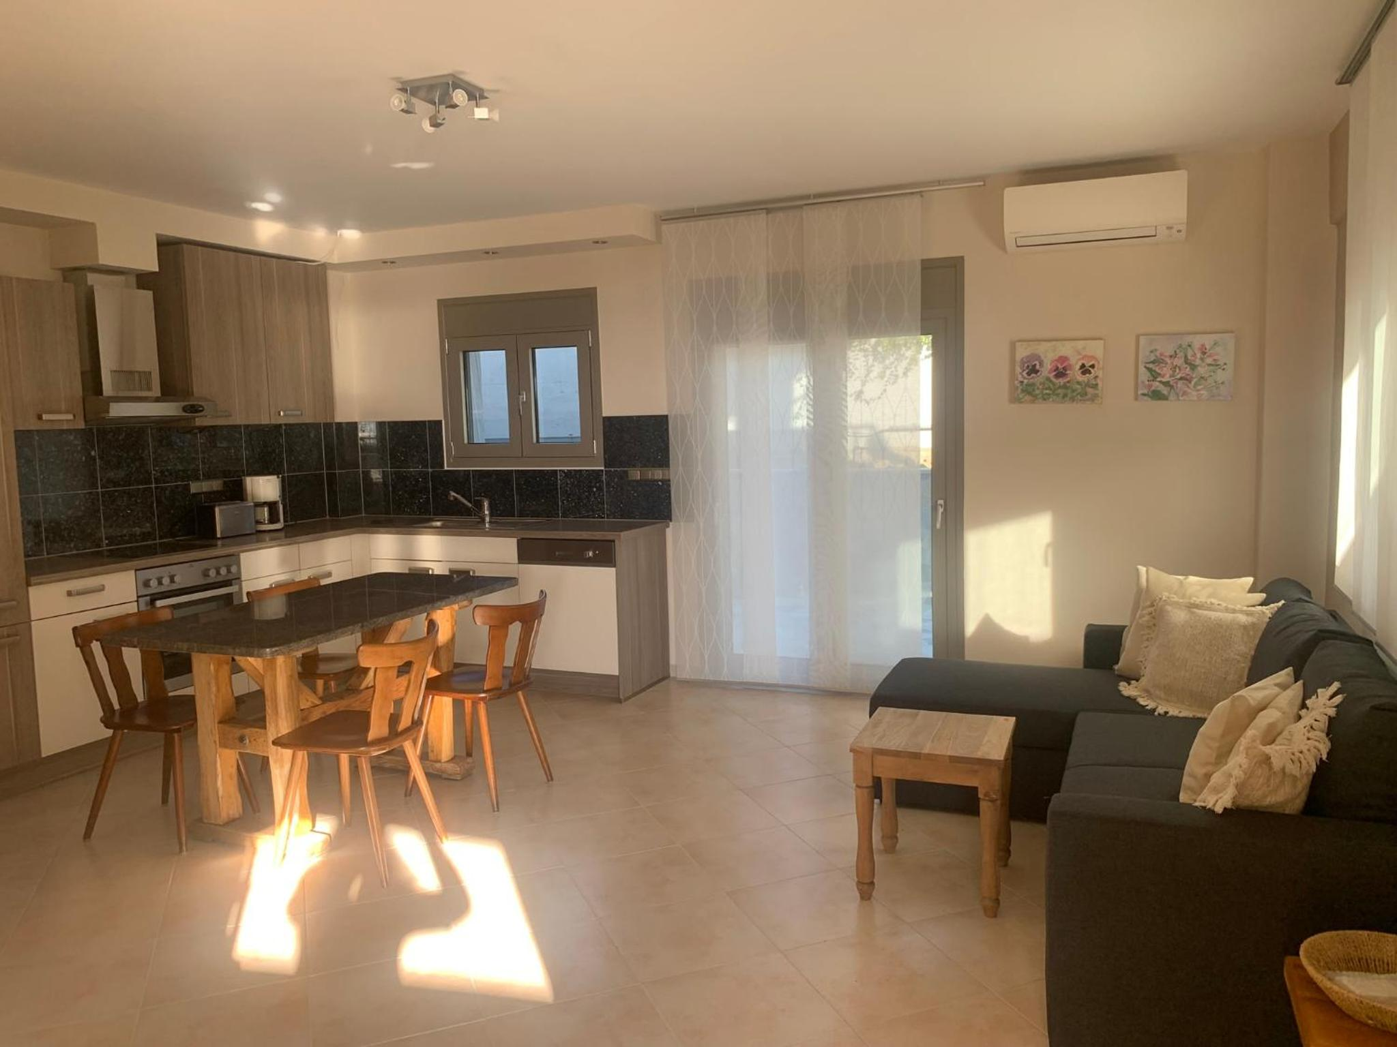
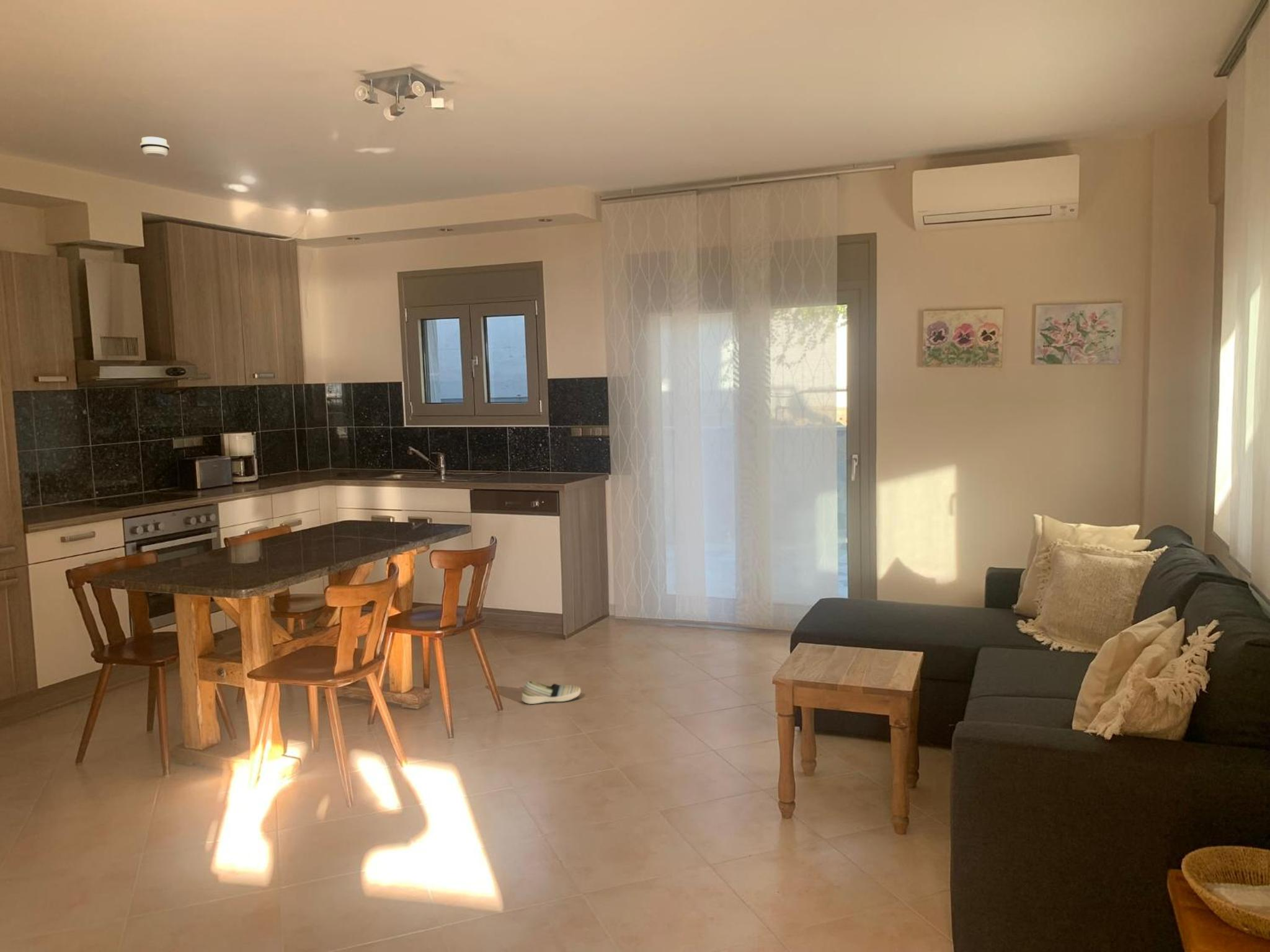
+ shoe (551, 690)
+ smoke detector (154, 147)
